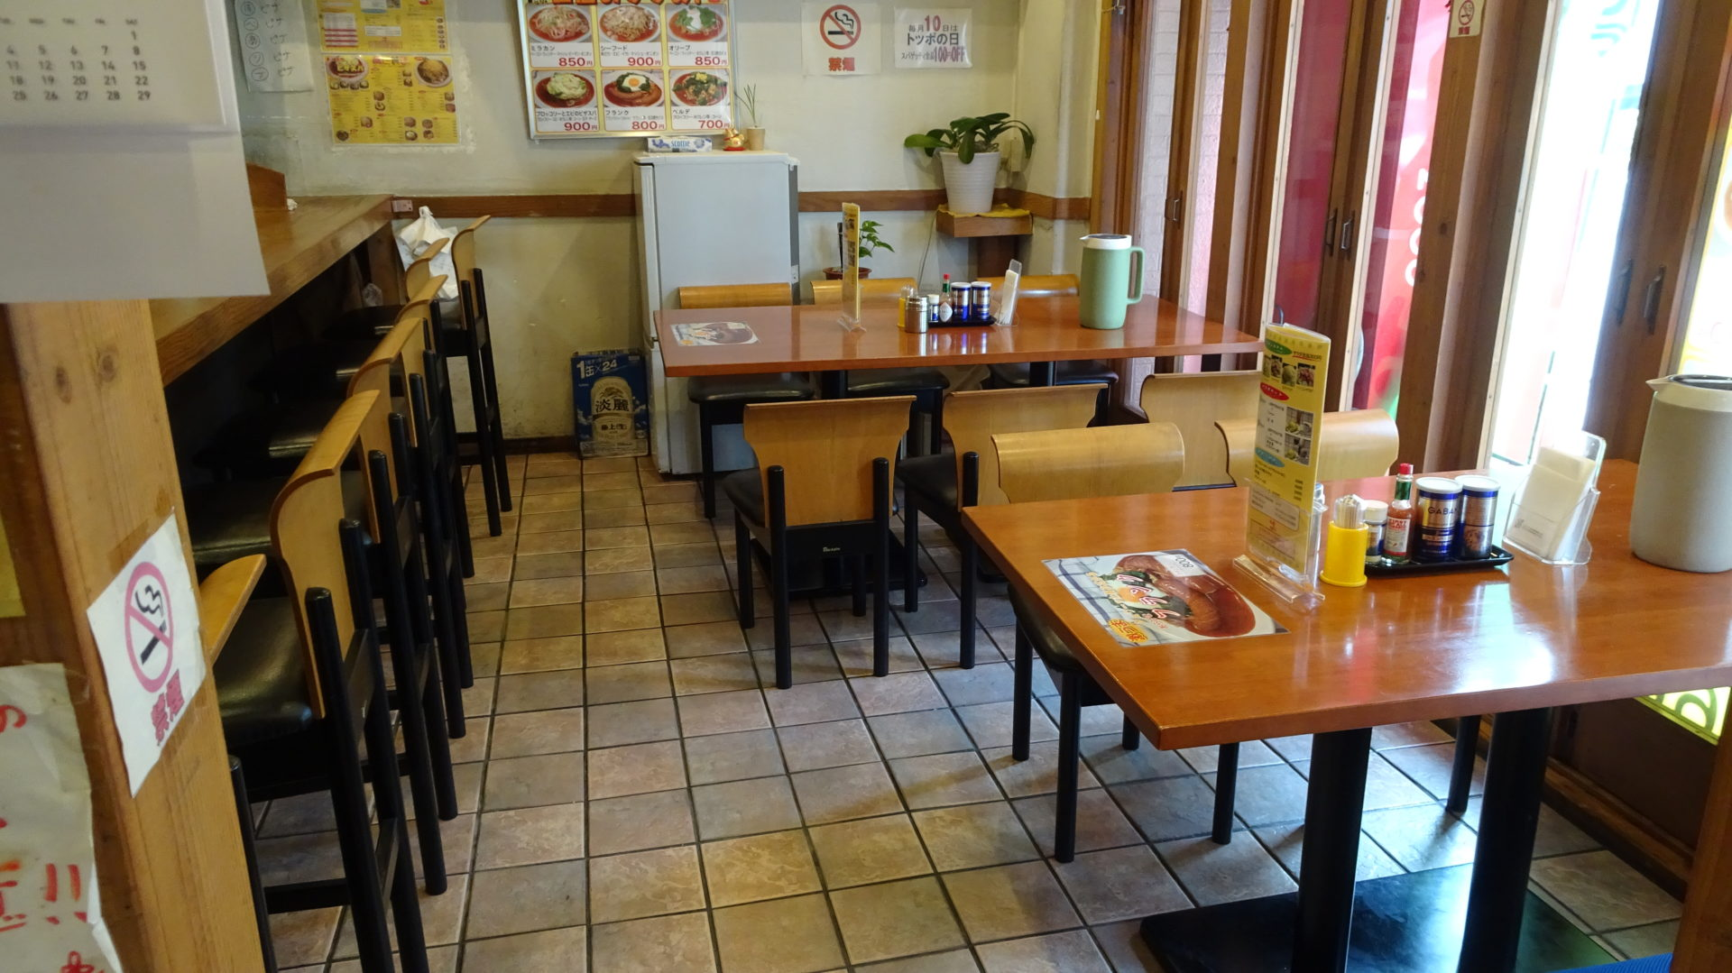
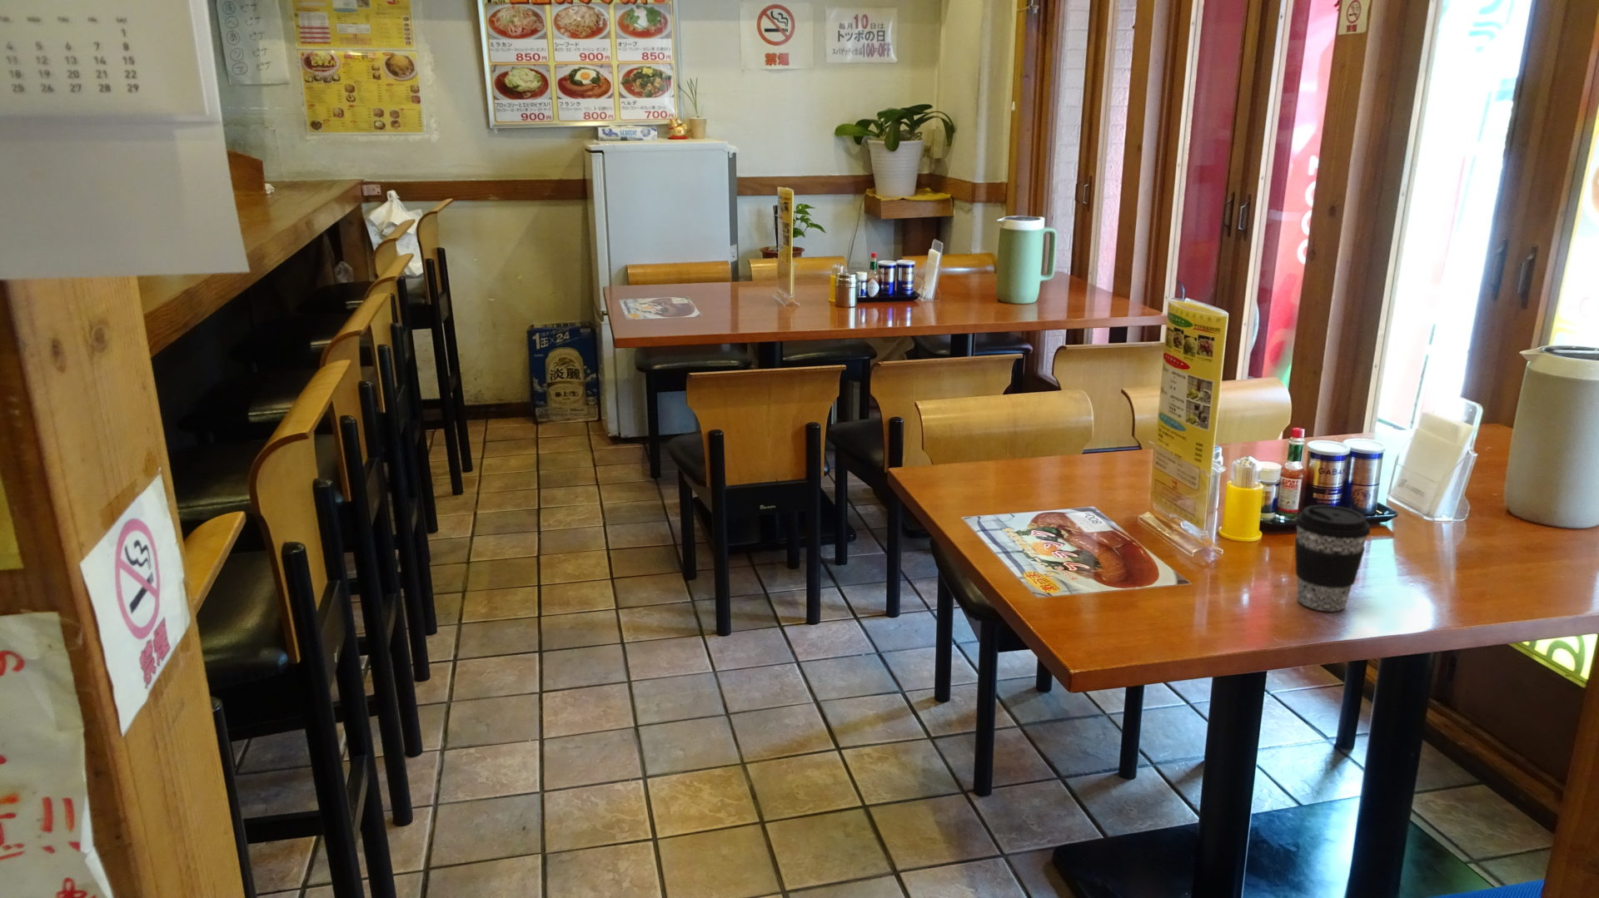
+ coffee cup (1328, 559)
